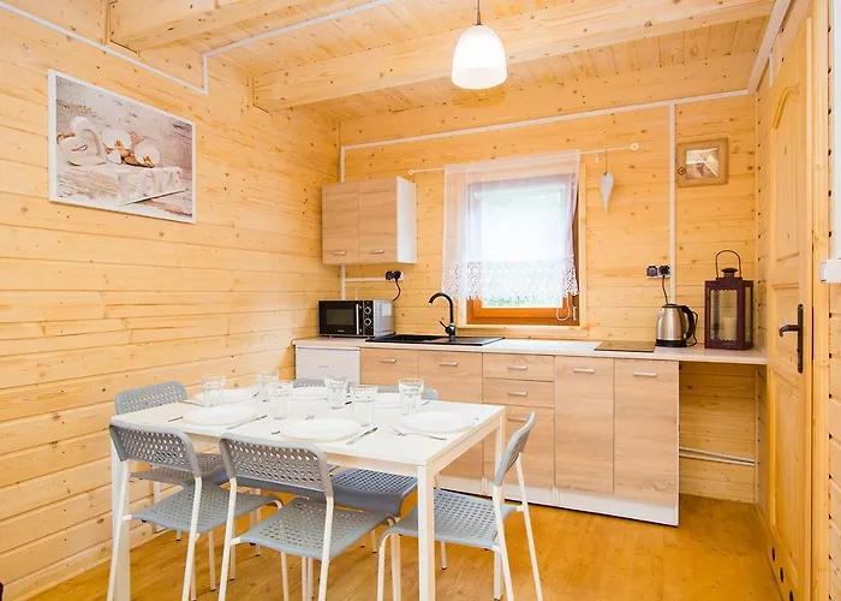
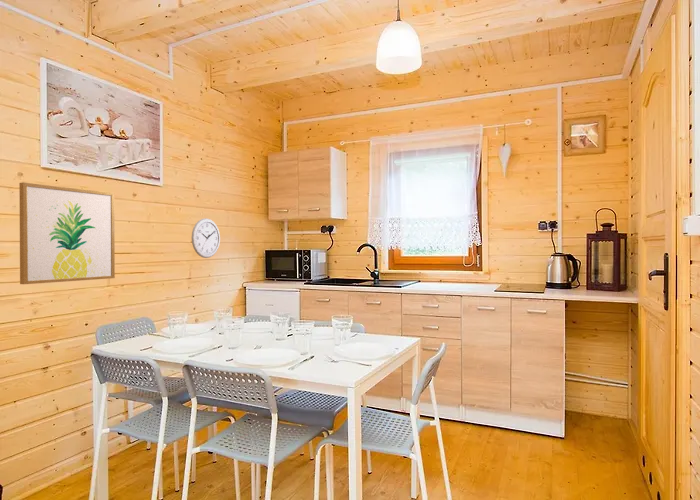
+ wall art (71, 234)
+ wall clock (206, 238)
